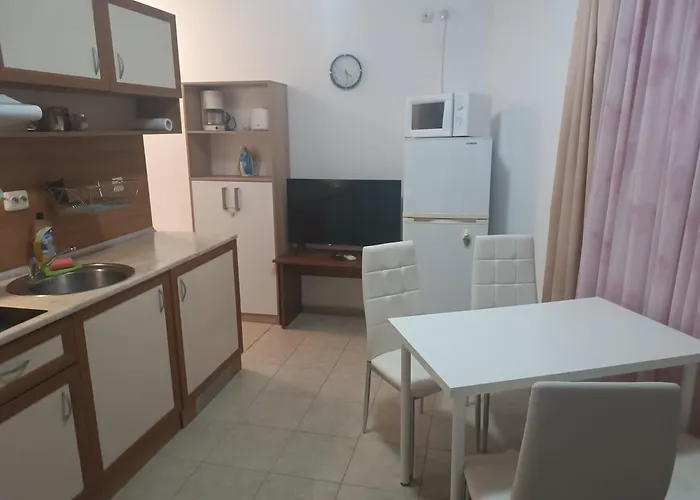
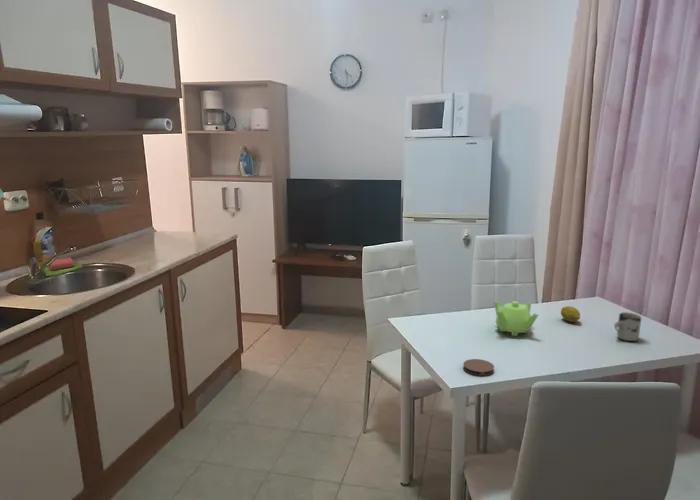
+ cup (625, 327)
+ teapot (514, 316)
+ coaster (478, 367)
+ fruit (571, 314)
